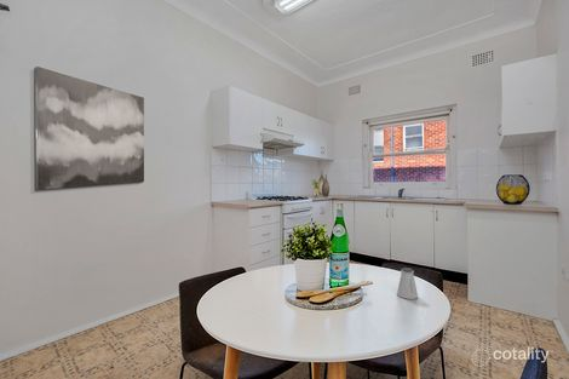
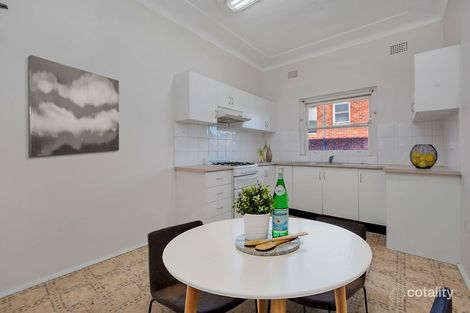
- saltshaker (407, 281)
